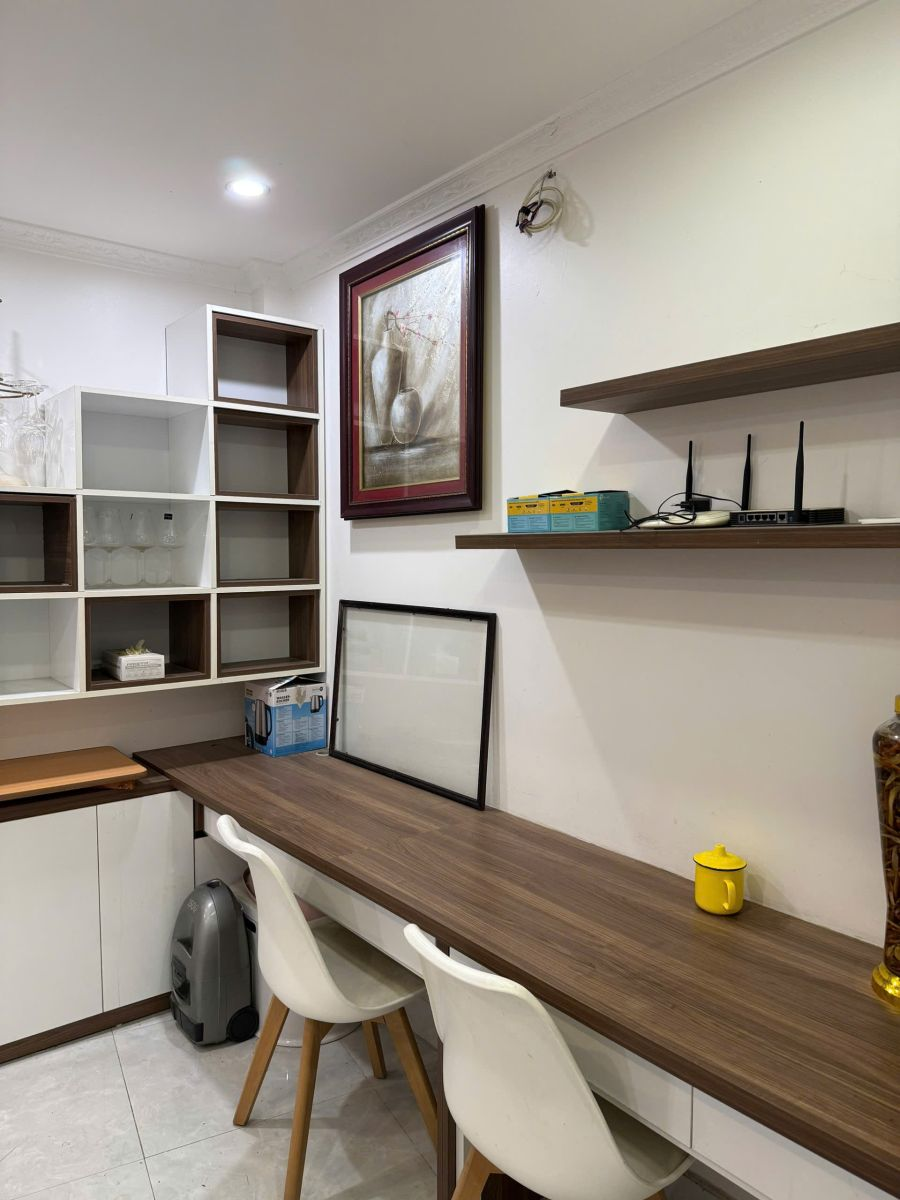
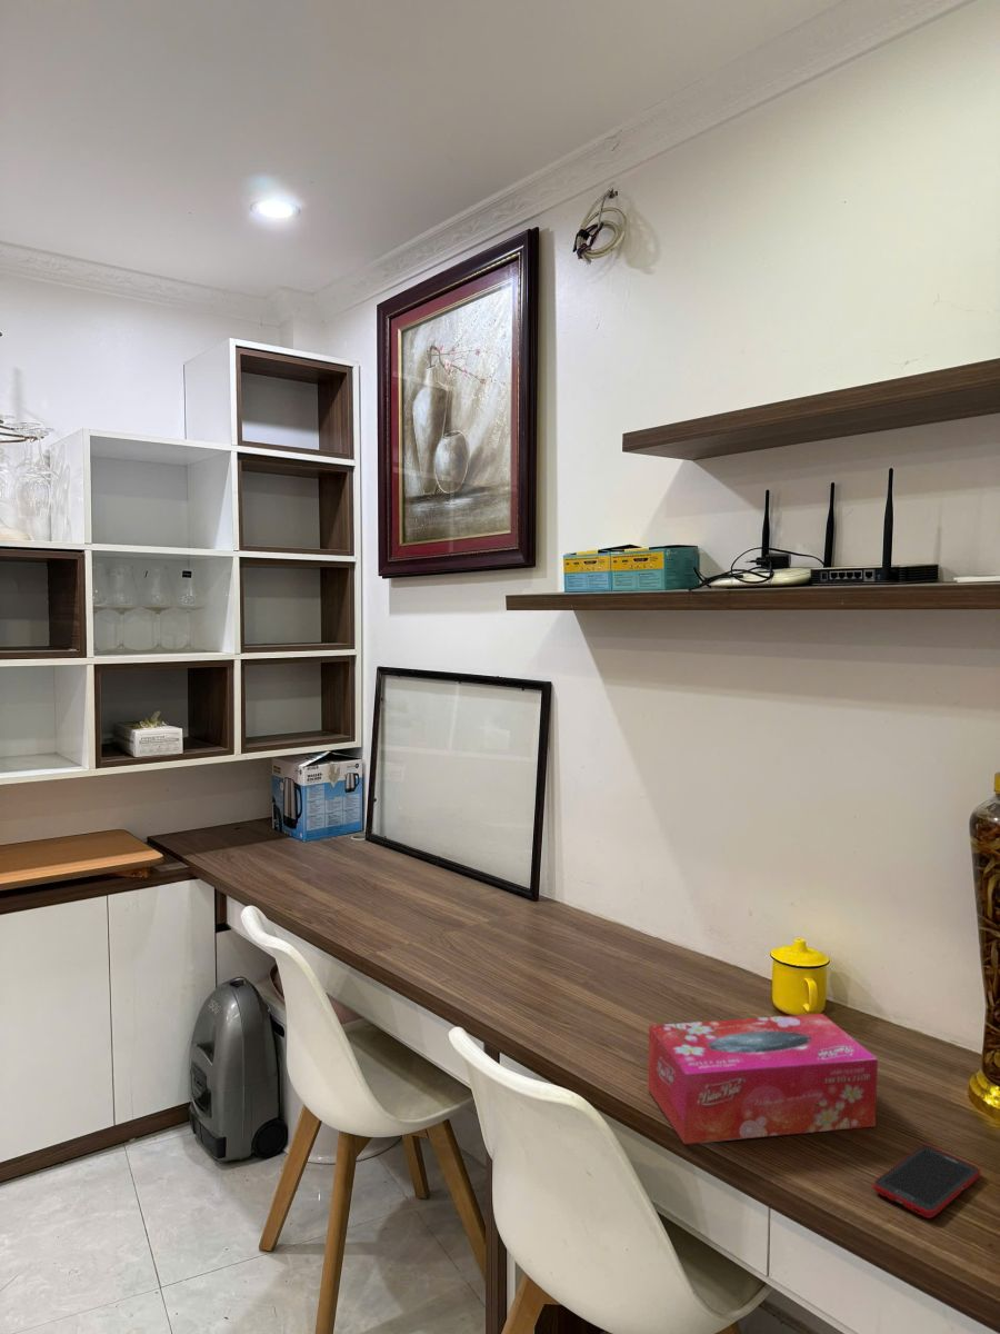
+ tissue box (758, 1074)
+ cell phone (927, 1179)
